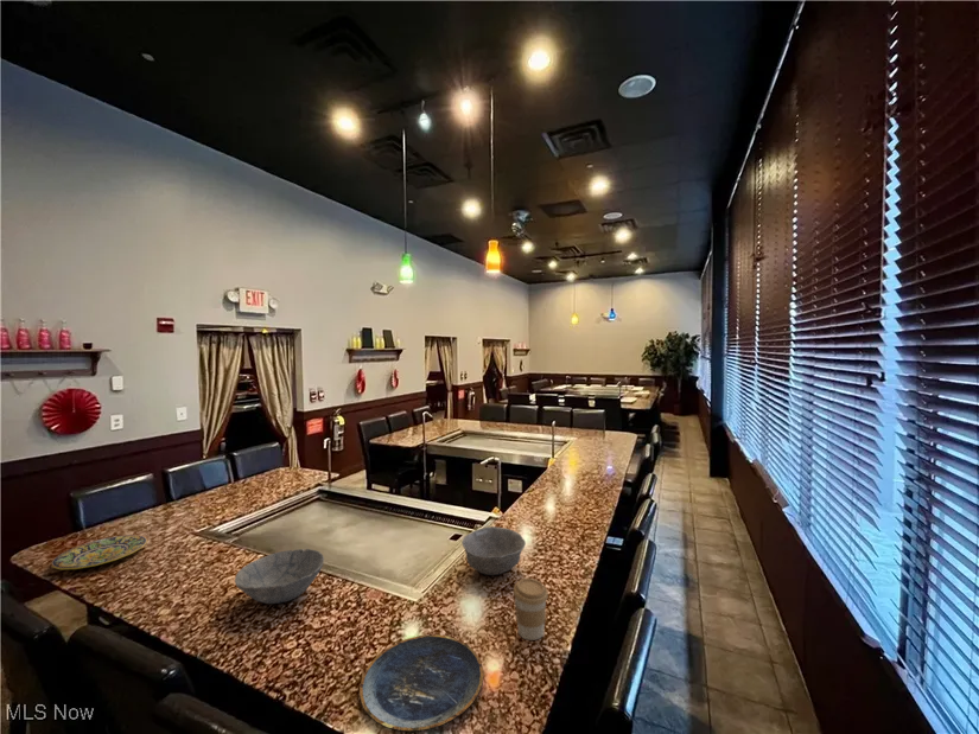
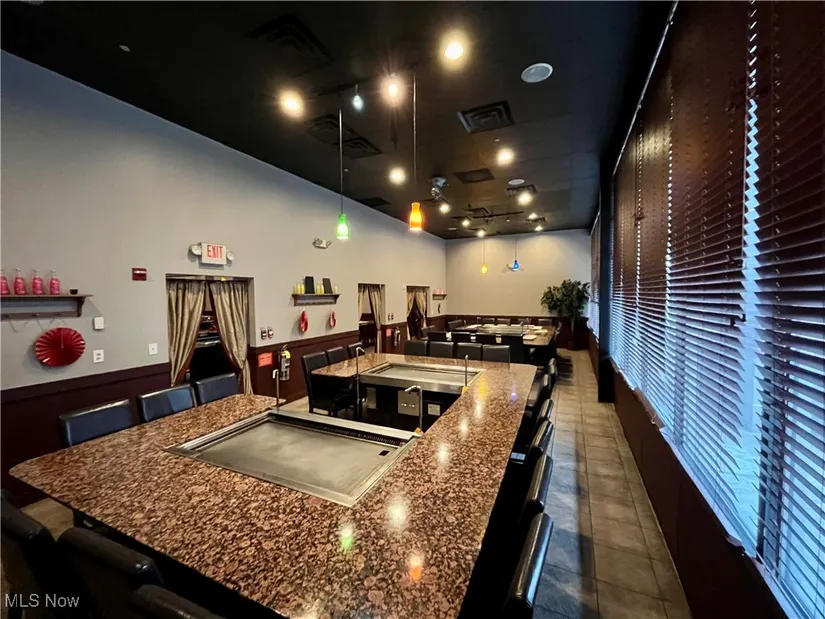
- bowl (494, 554)
- plate (422, 678)
- plate (102, 554)
- coffee cup (530, 607)
- bowl (282, 580)
